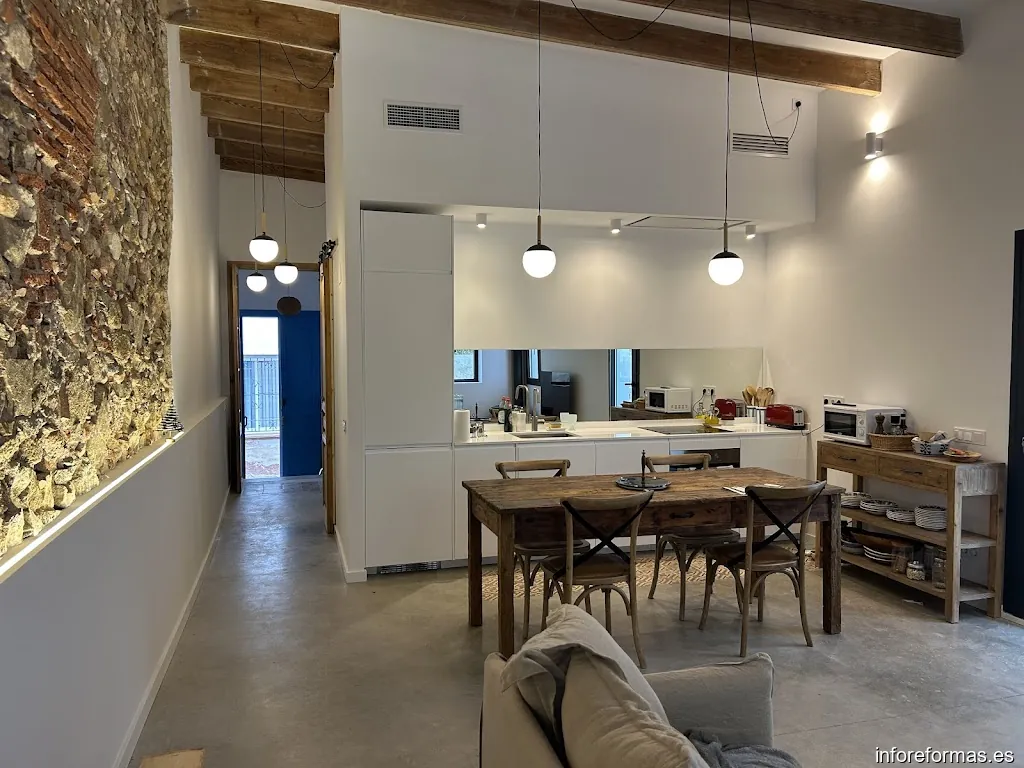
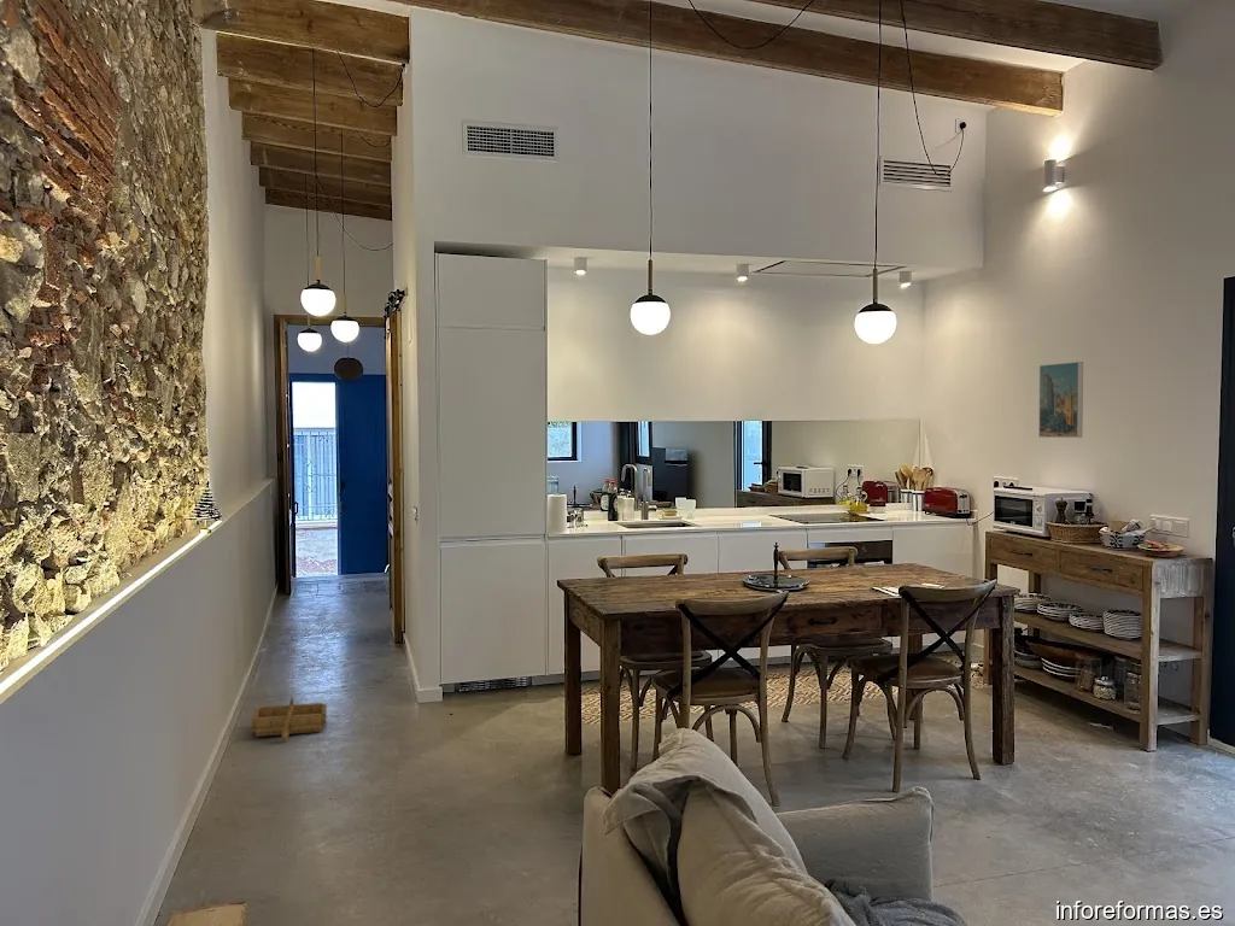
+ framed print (1060, 400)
+ wooden boat (289, 714)
